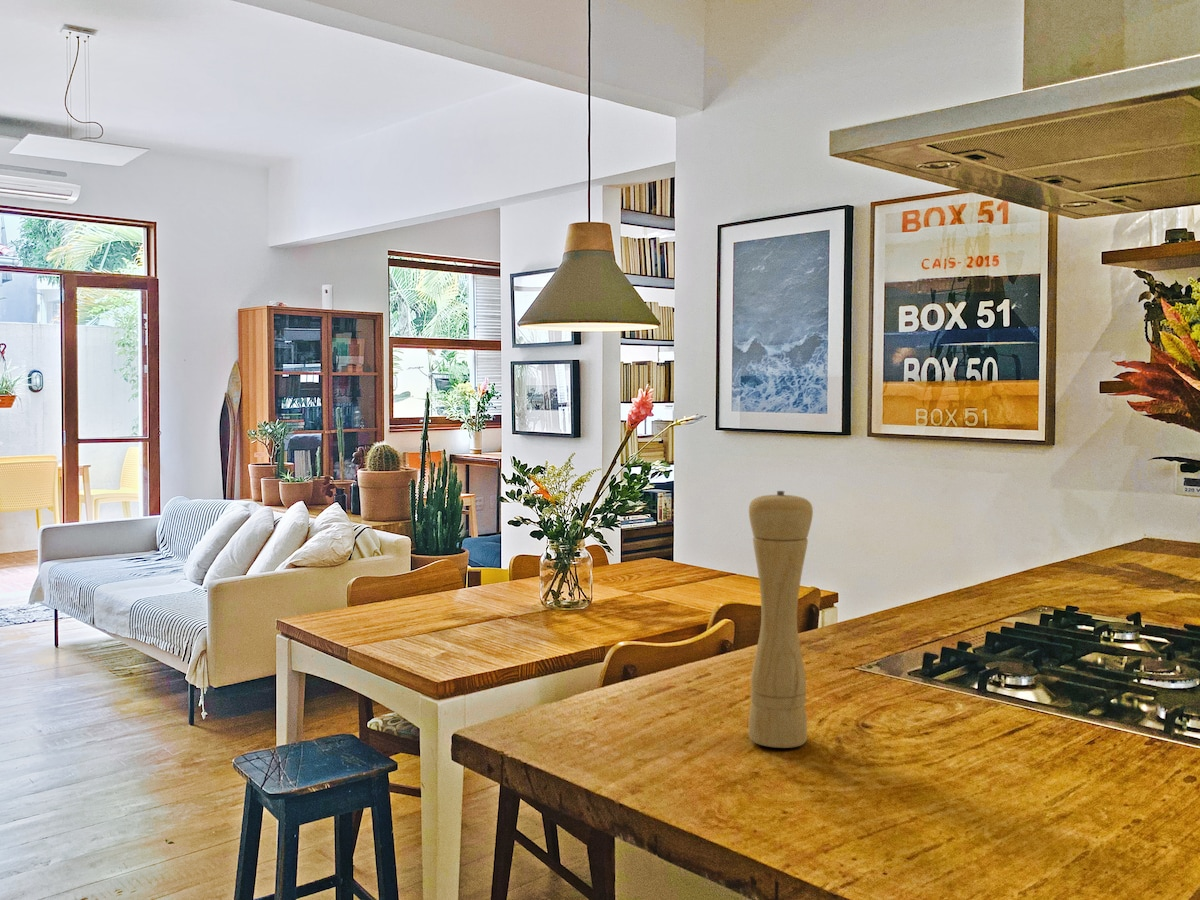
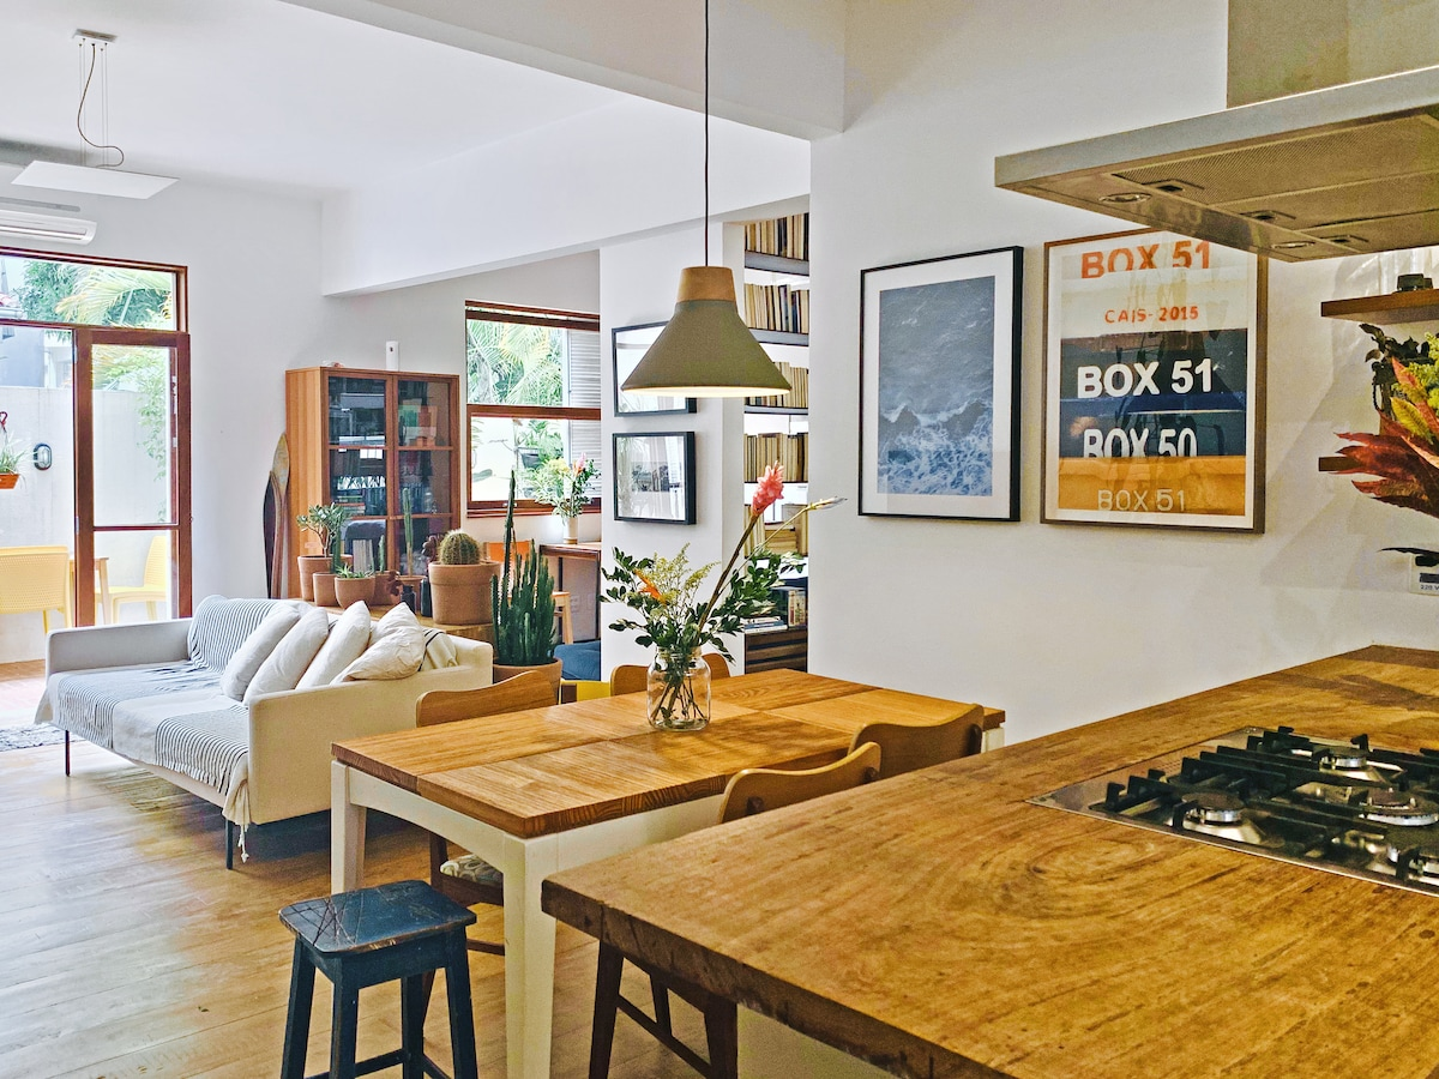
- pepper mill (779, 616)
